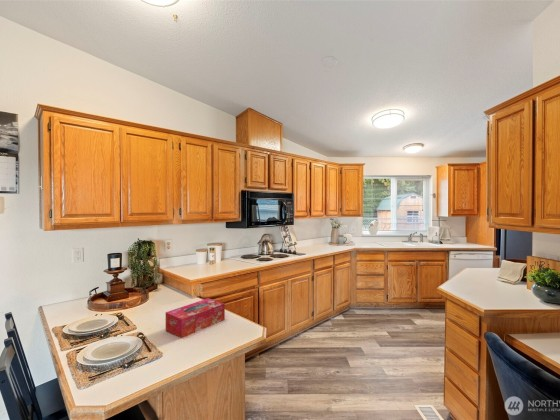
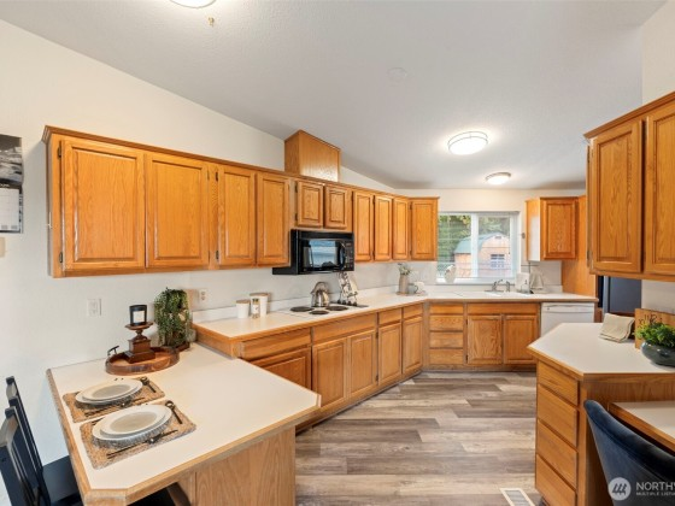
- tissue box (196, 316)
